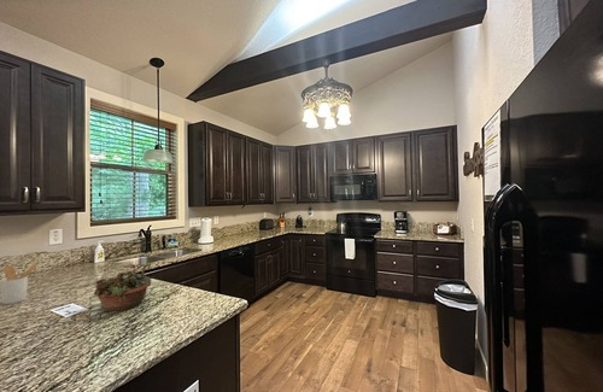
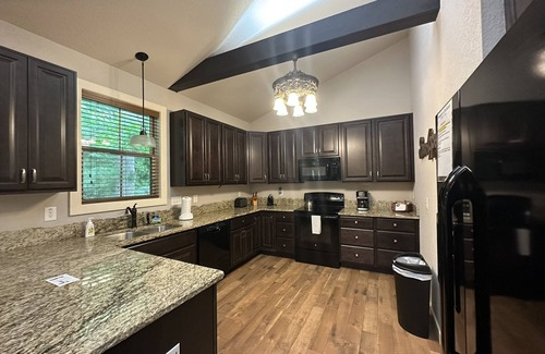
- succulent planter (125, 285)
- utensil holder (21, 282)
